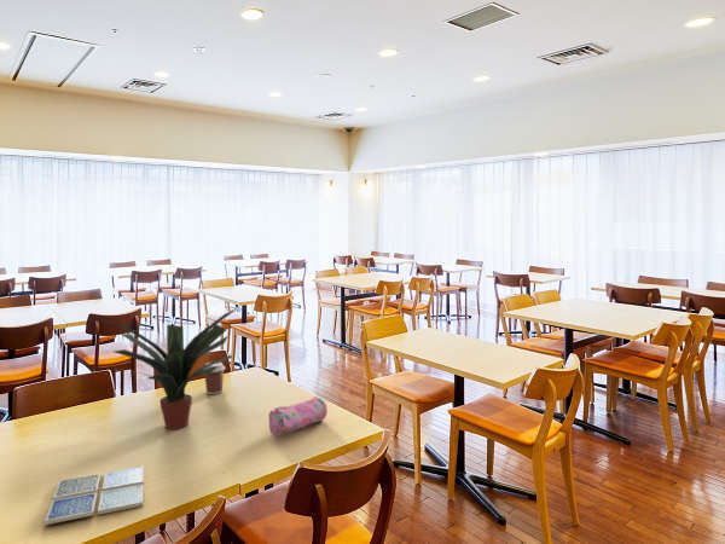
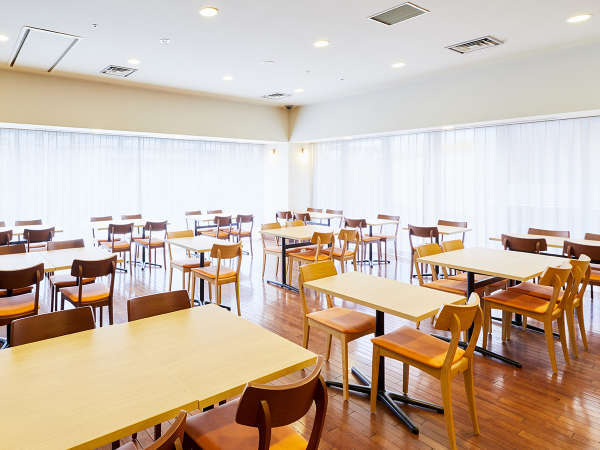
- potted plant (179, 366)
- coffee cup (214, 377)
- drink coaster (100, 493)
- pencil case (297, 415)
